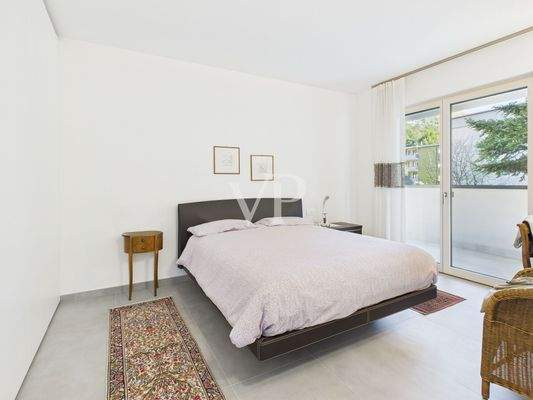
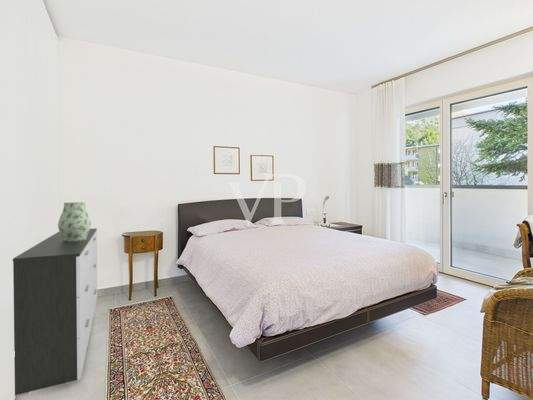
+ dresser (69, 286)
+ vase (74, 221)
